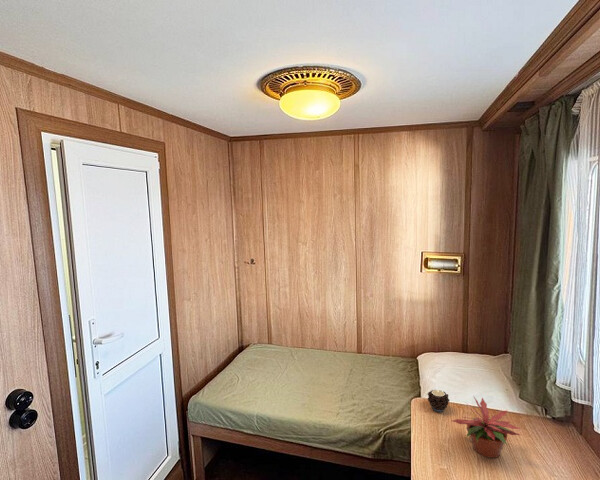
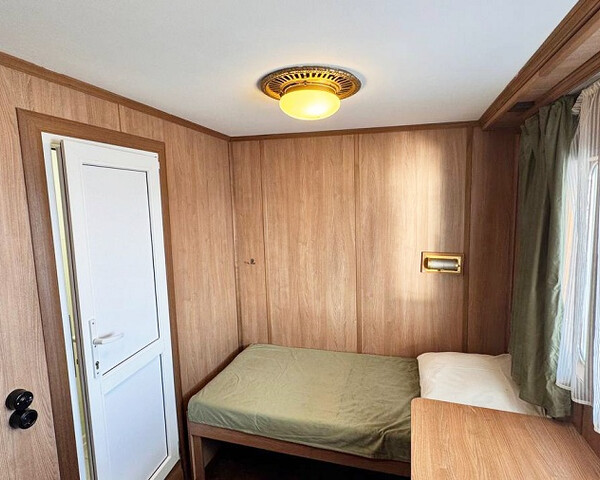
- candle (438, 399)
- potted plant (485, 424)
